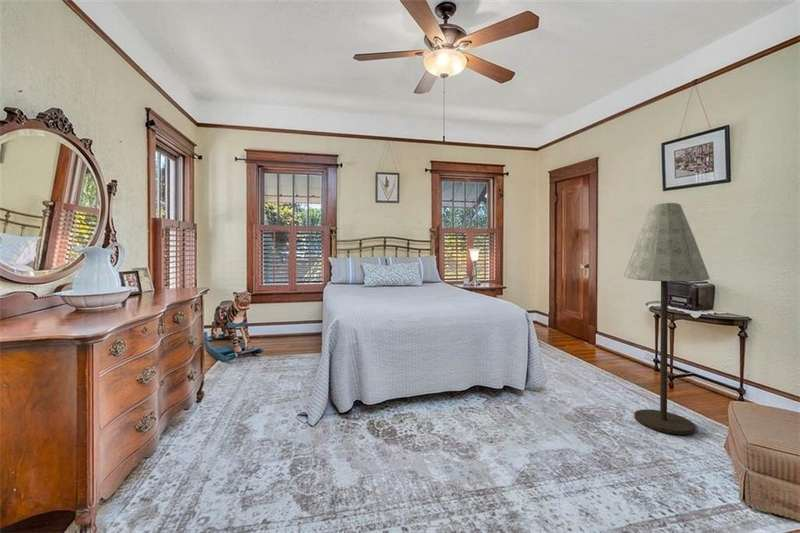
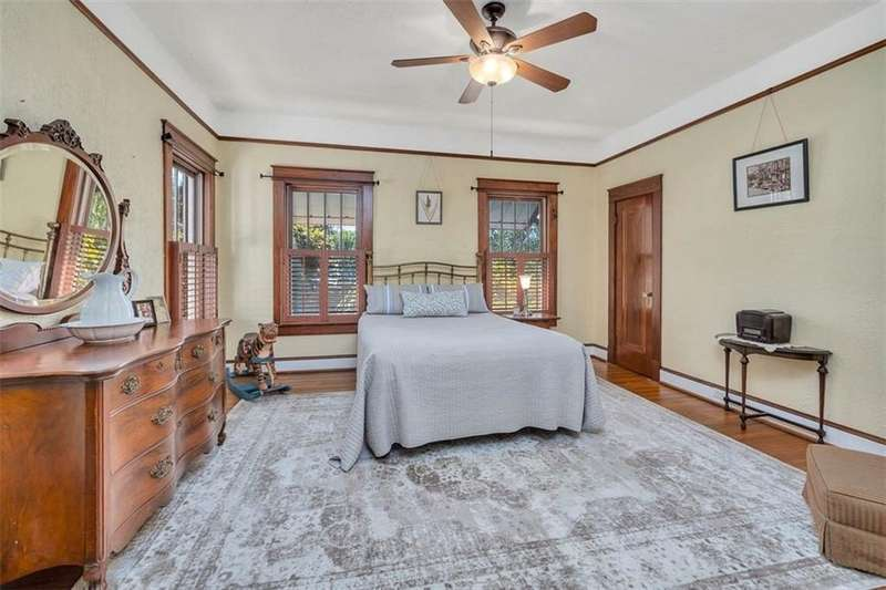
- floor lamp (664, 314)
